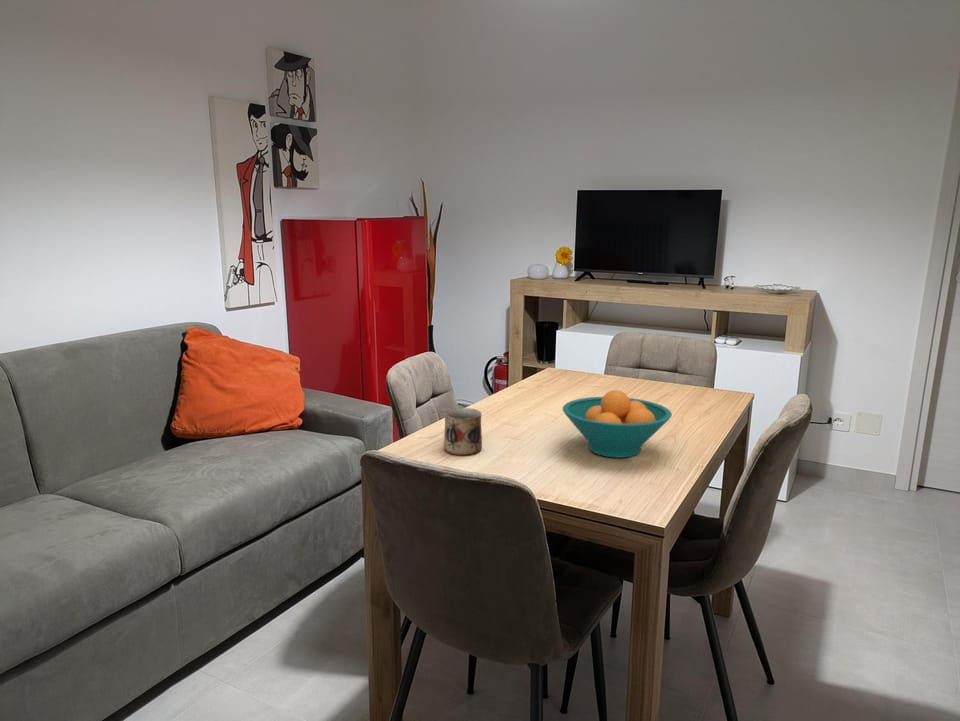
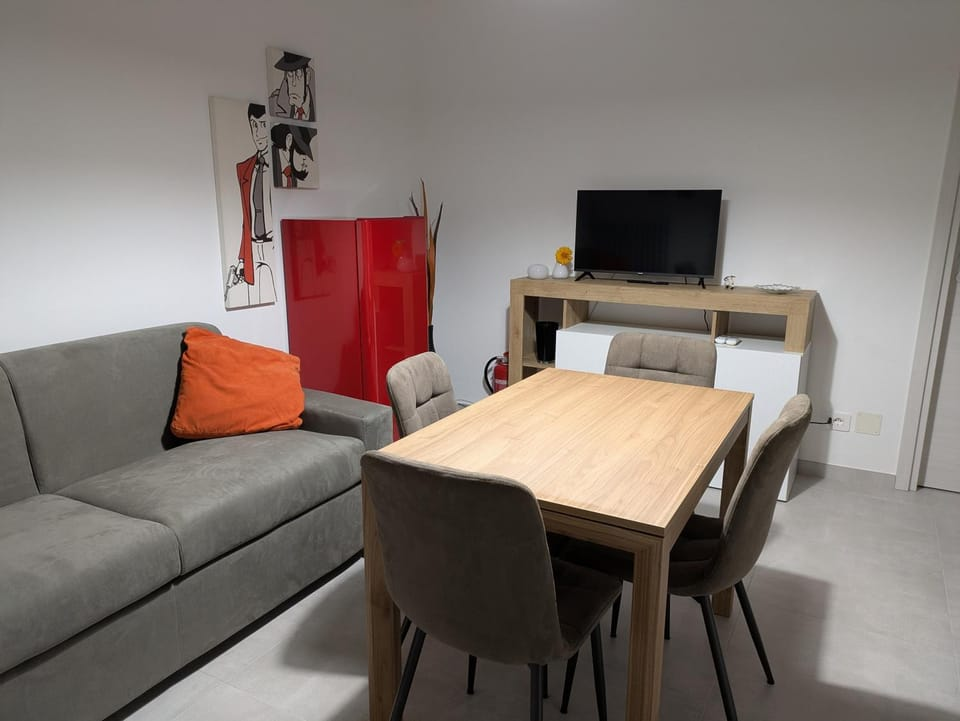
- mug (461, 430)
- fruit bowl (615, 420)
